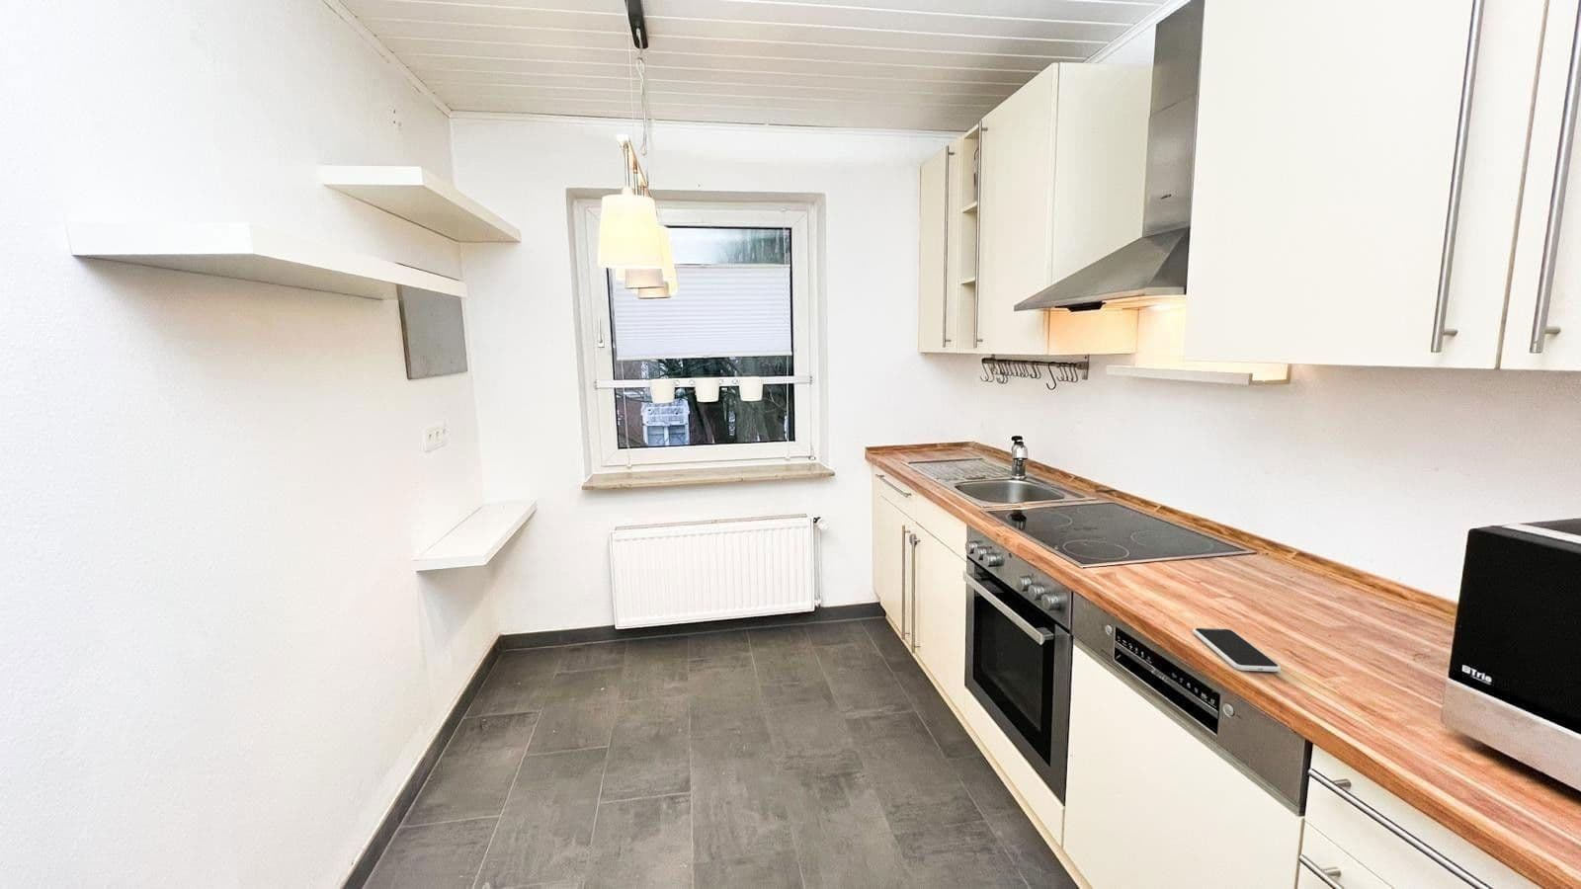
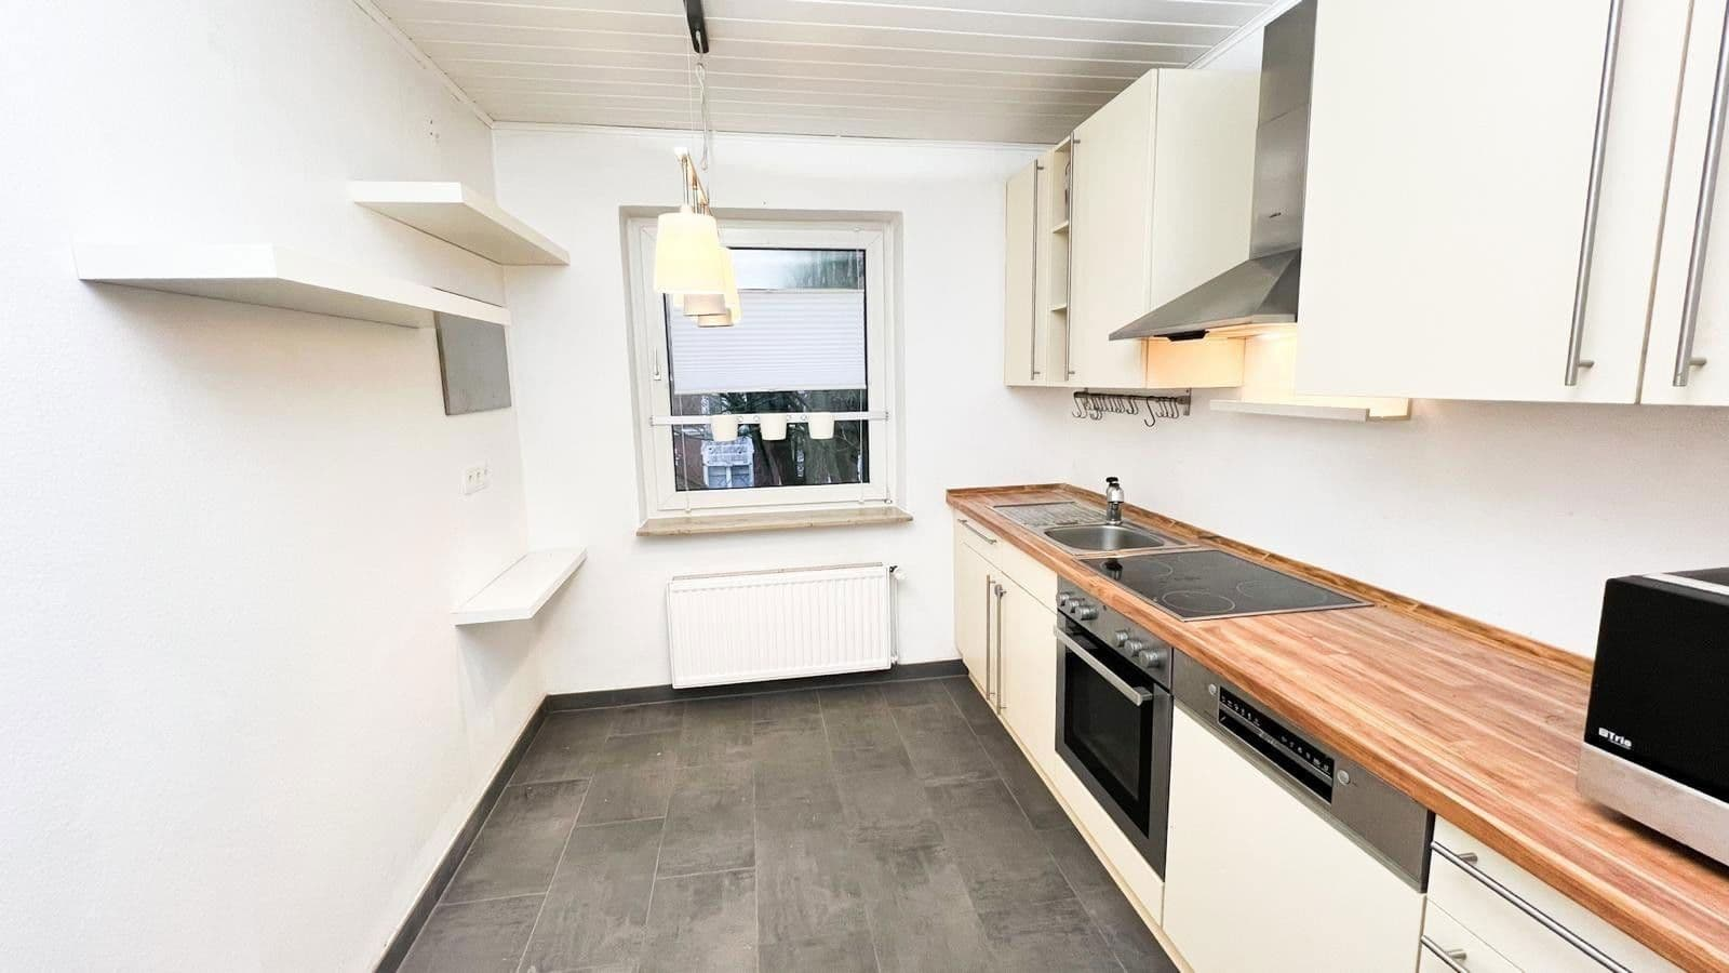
- smartphone (1234, 648)
